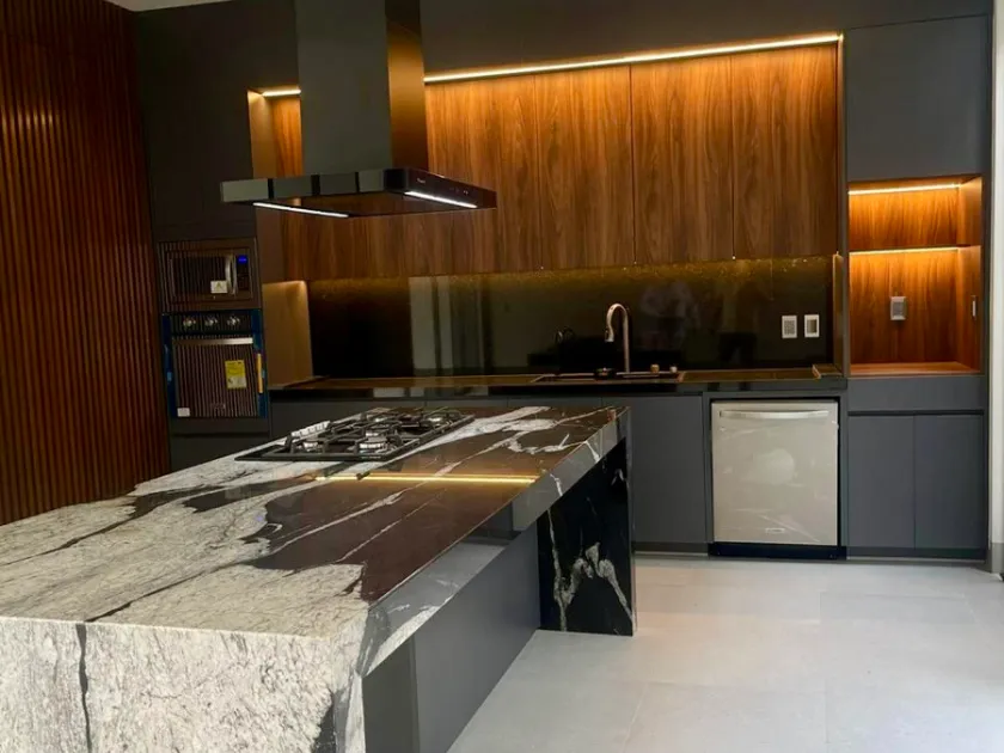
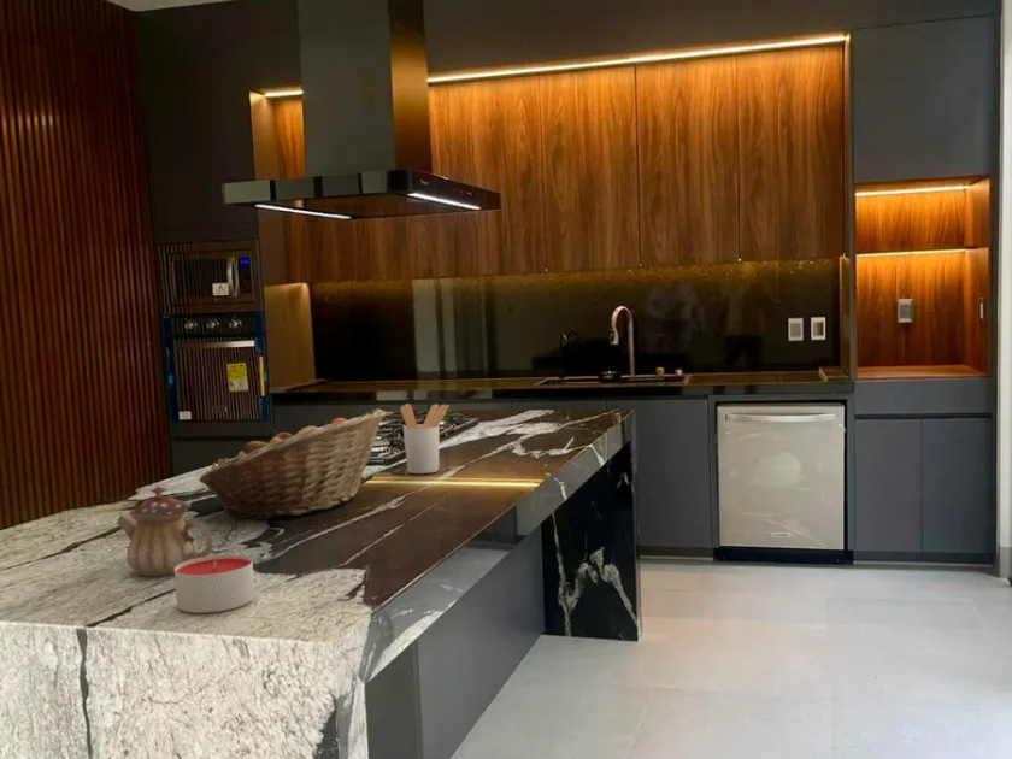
+ utensil holder (428, 436)
+ fruit basket (299, 459)
+ teapot (165, 528)
+ candle (214, 581)
